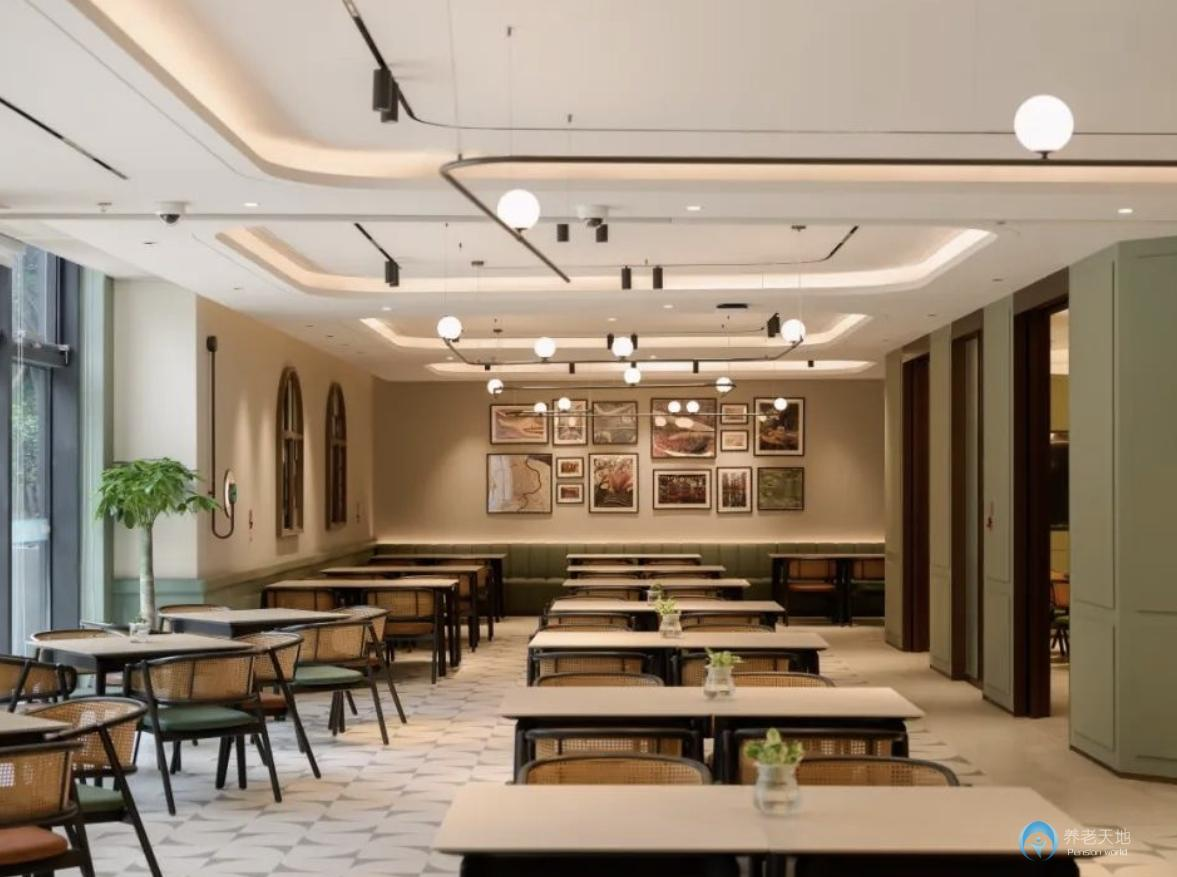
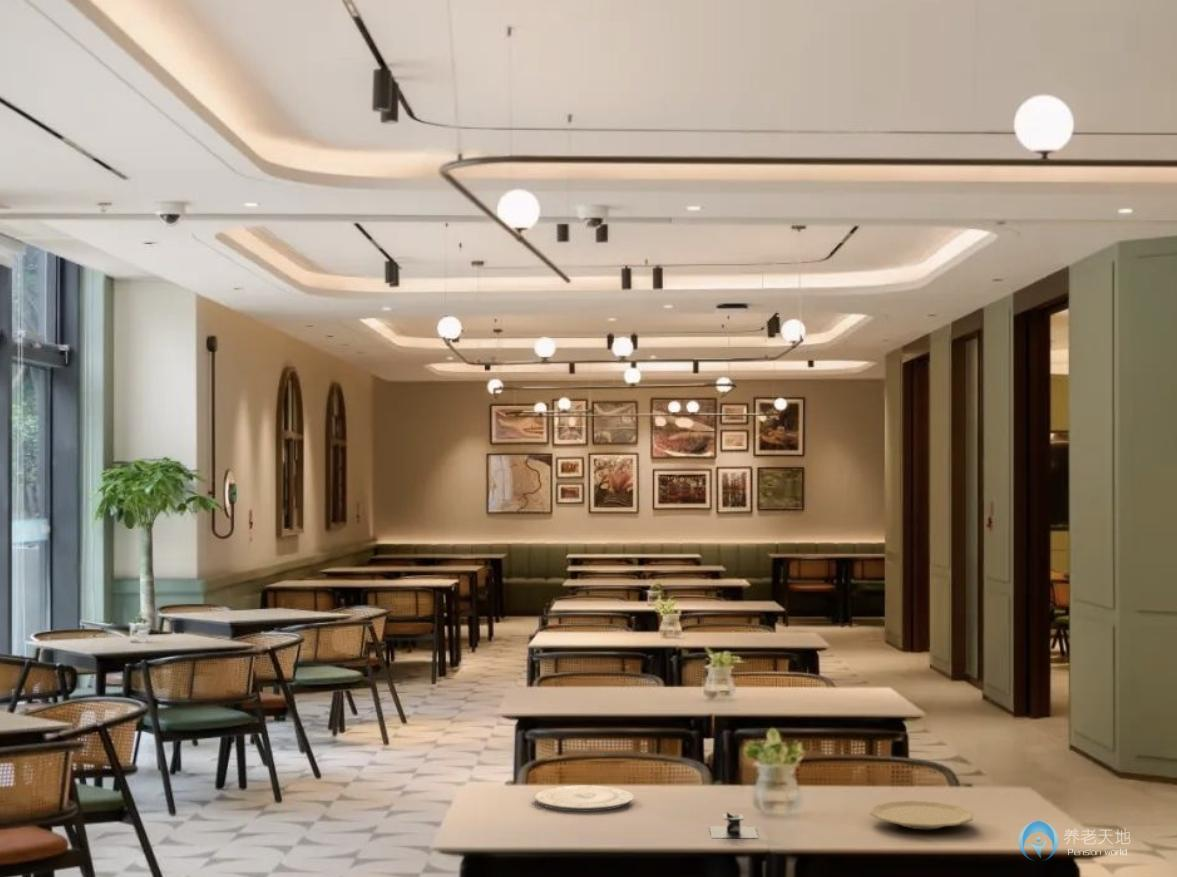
+ plate (921, 818)
+ plate (583, 798)
+ architectural model (733, 821)
